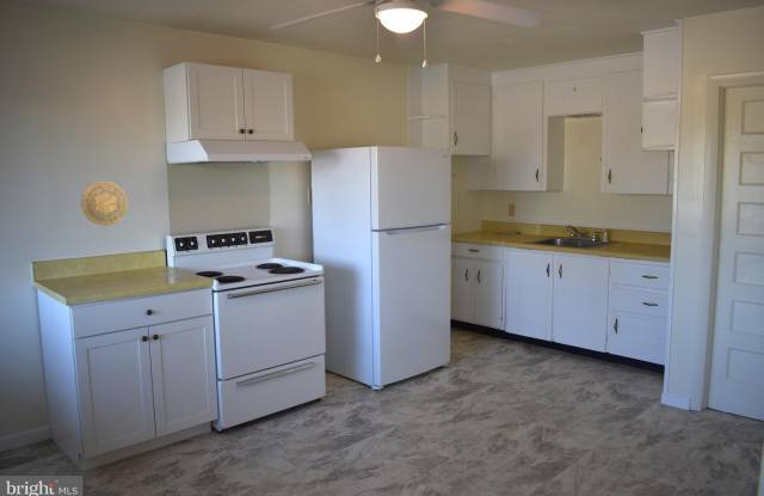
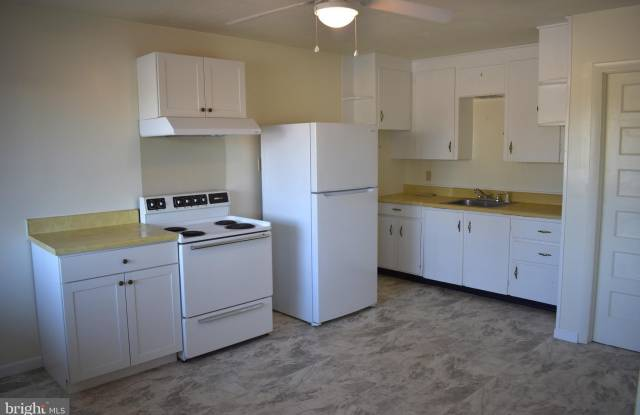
- decorative plate (105, 203)
